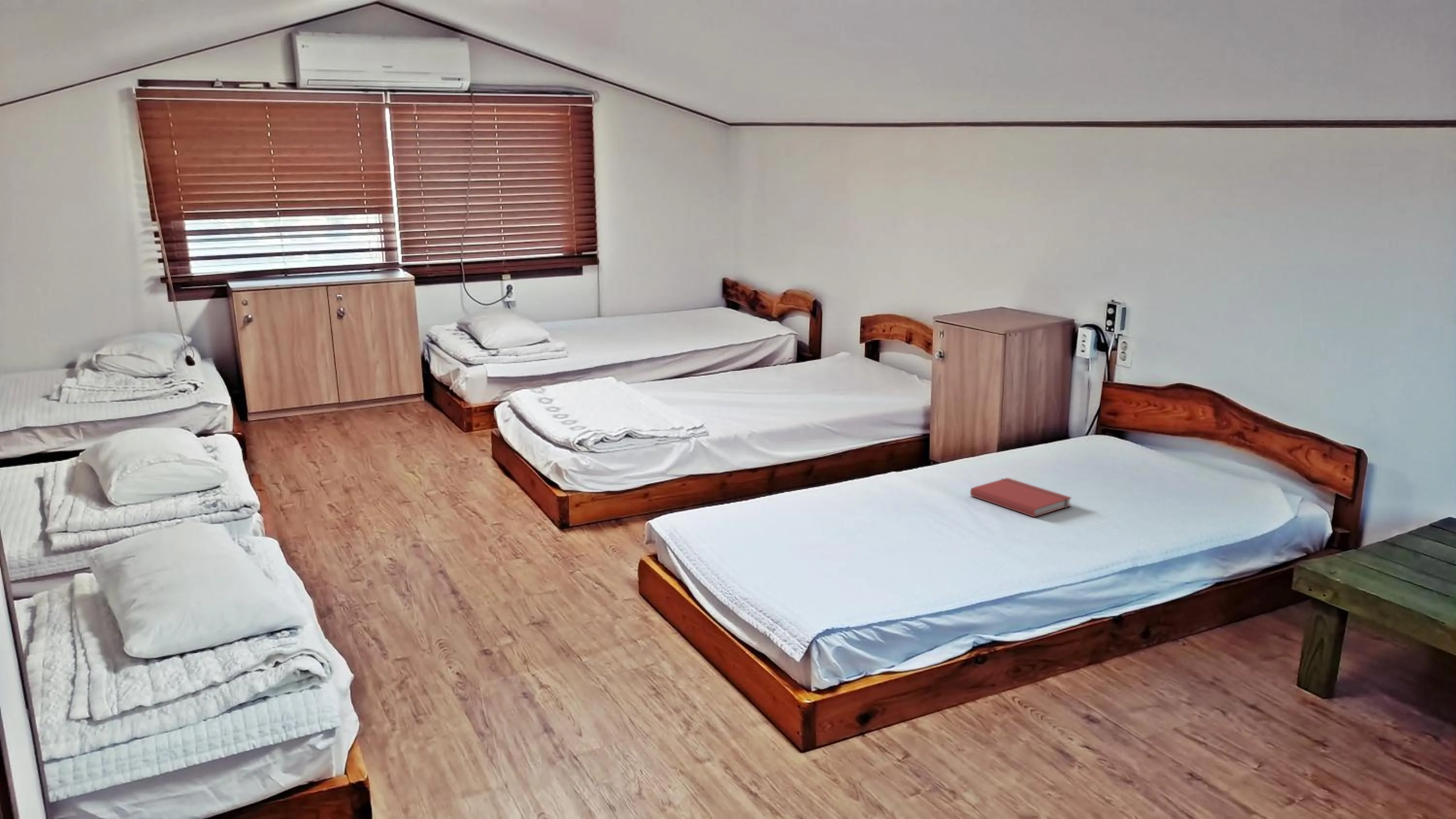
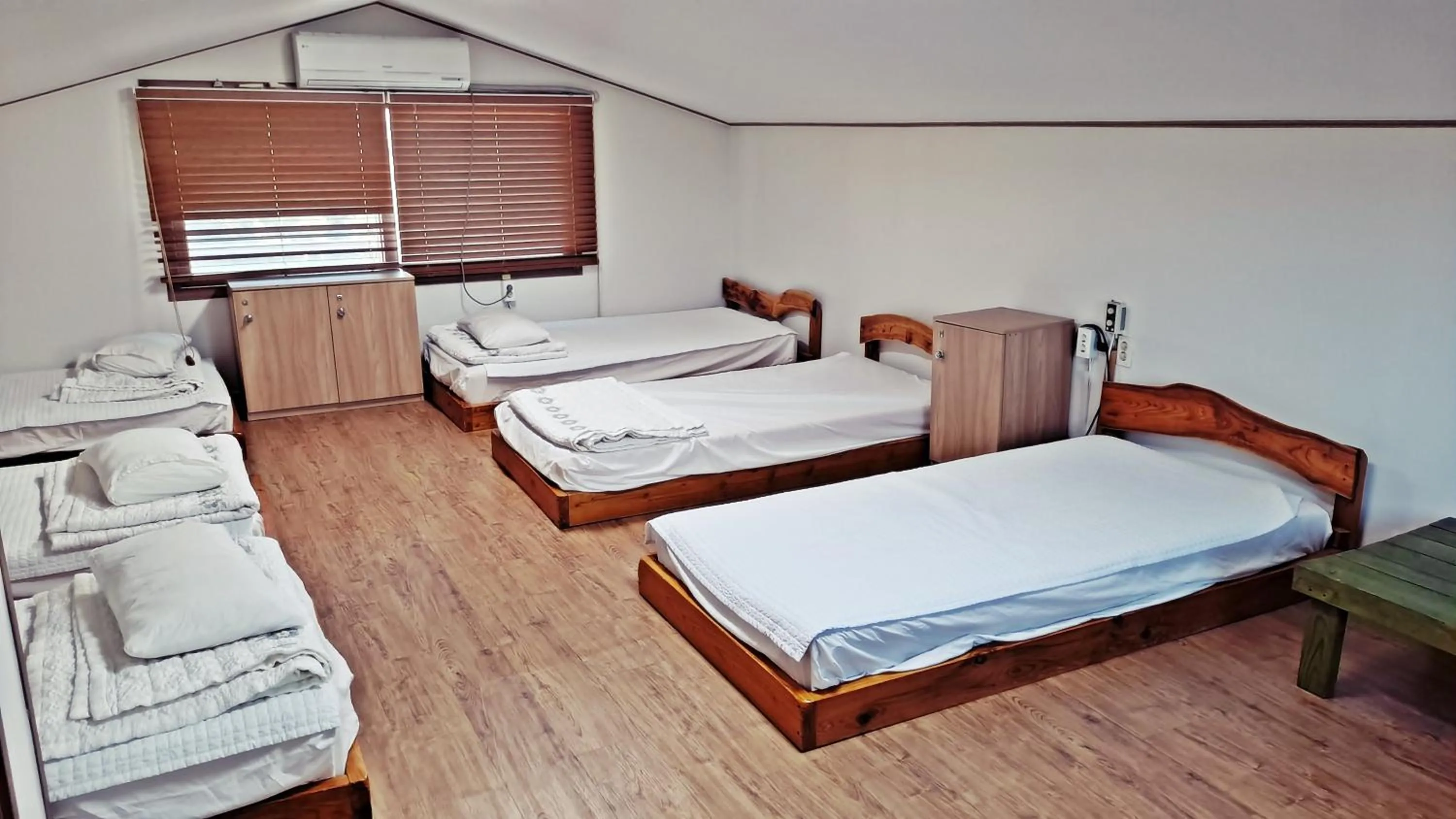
- book (1020, 496)
